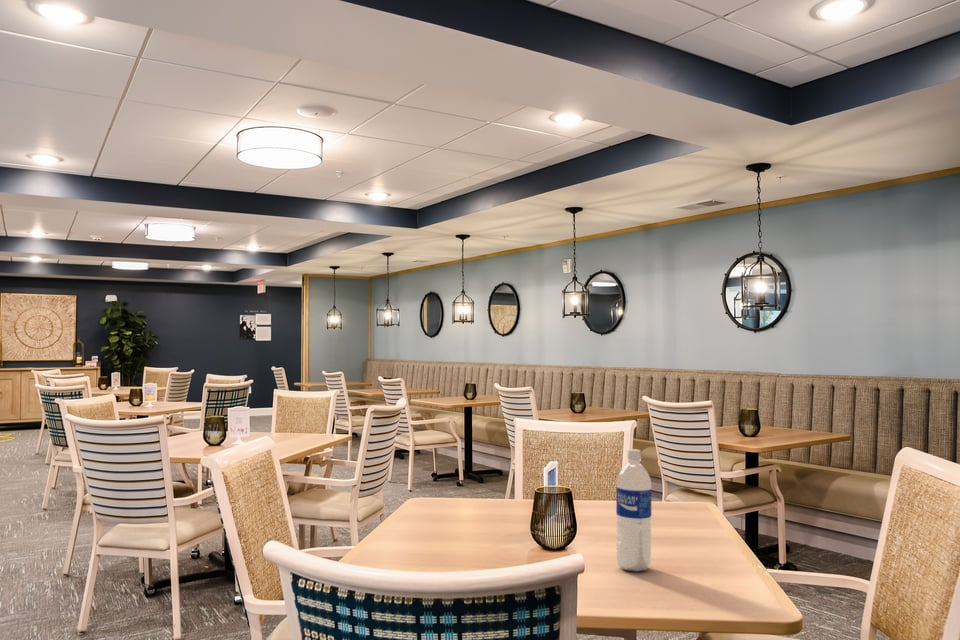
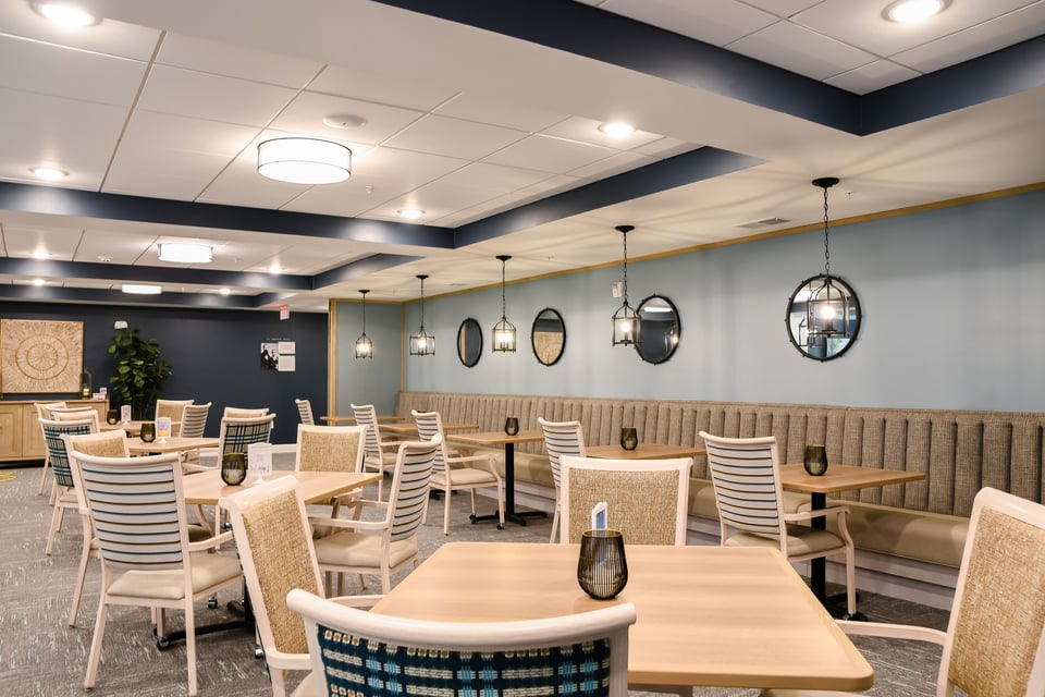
- water bottle (633, 508)
